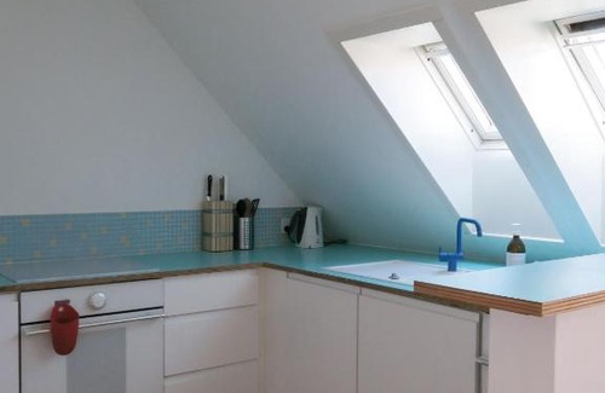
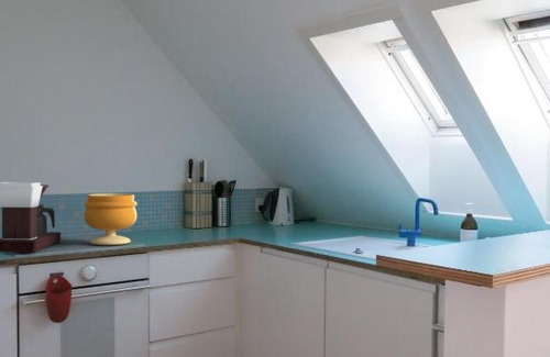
+ coffee maker (28, 214)
+ footed bowl (110, 219)
